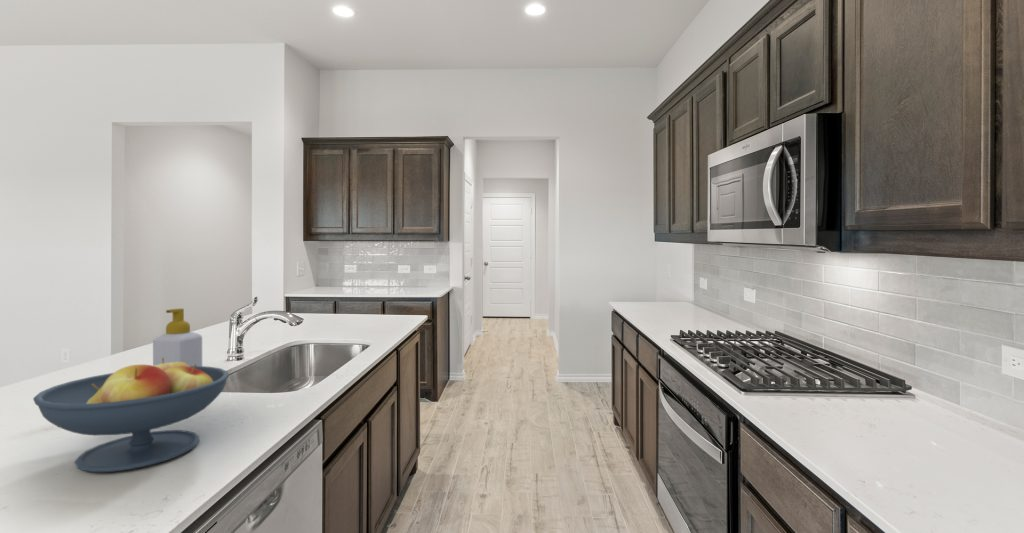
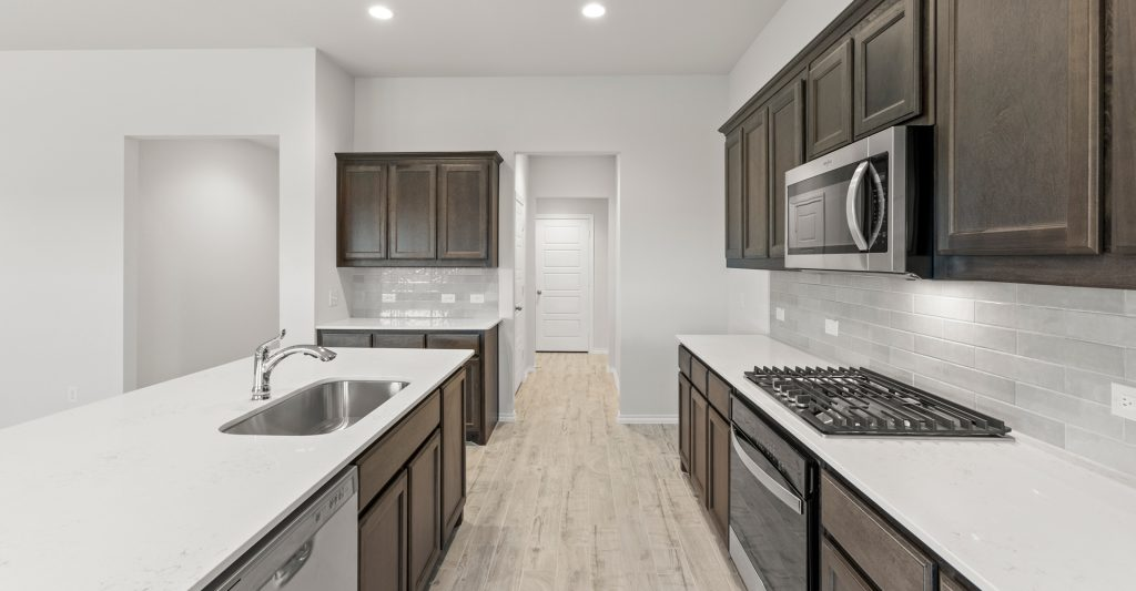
- soap bottle (178, 352)
- fruit bowl (141, 404)
